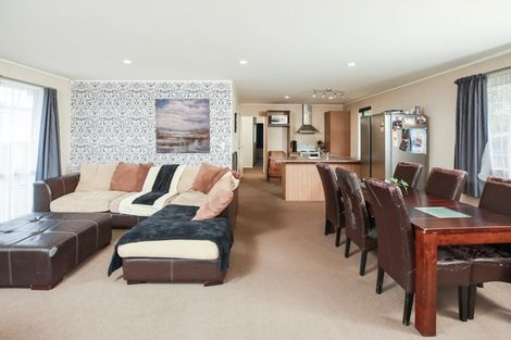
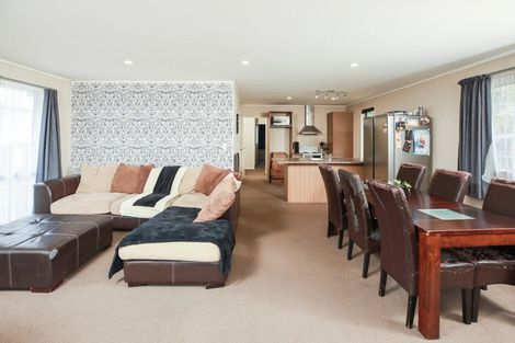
- wall art (183, 126)
